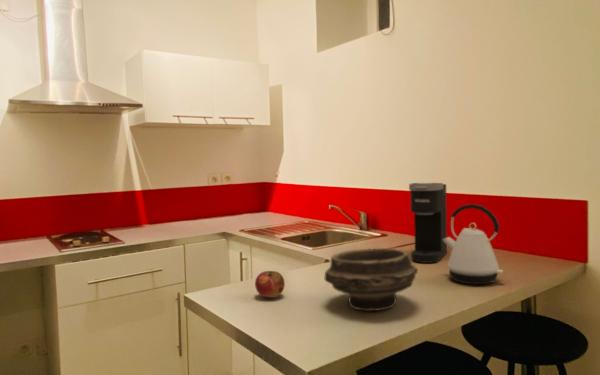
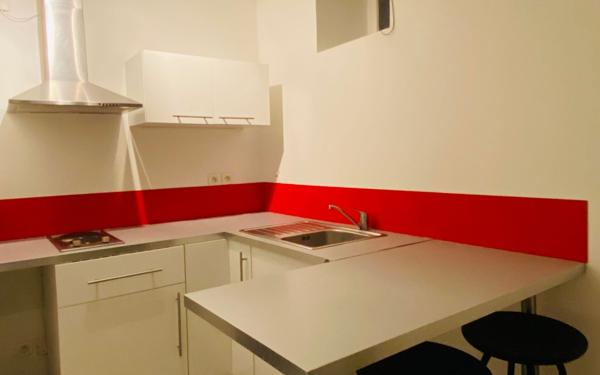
- bowl (372, 279)
- kettle (471, 242)
- fruit (270, 283)
- coffee maker (429, 219)
